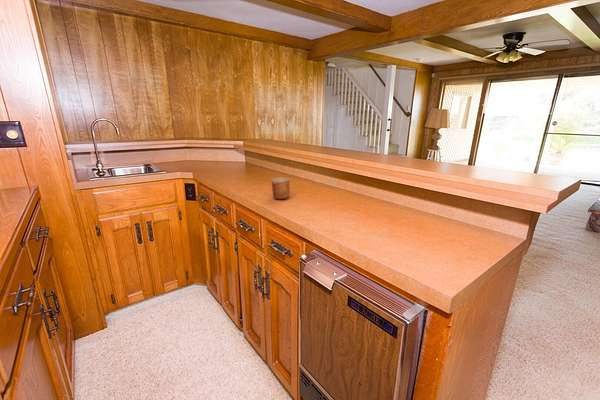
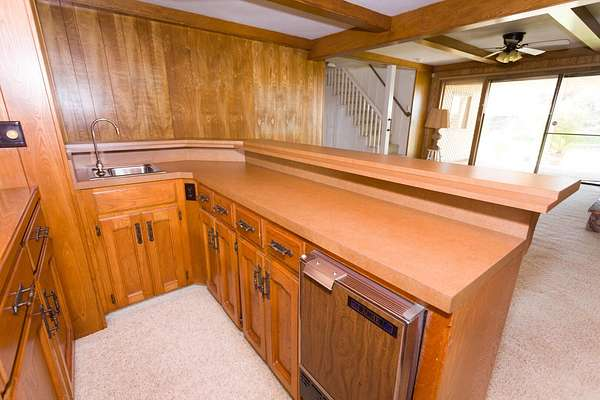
- cup (280, 188)
